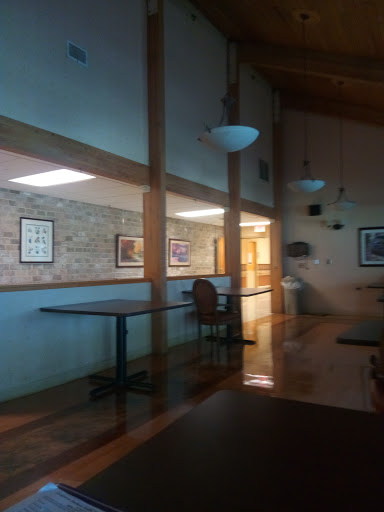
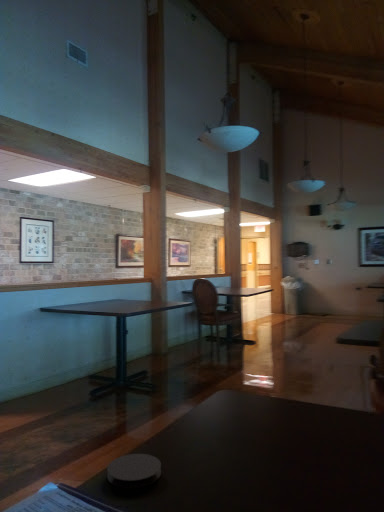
+ coaster (134, 469)
